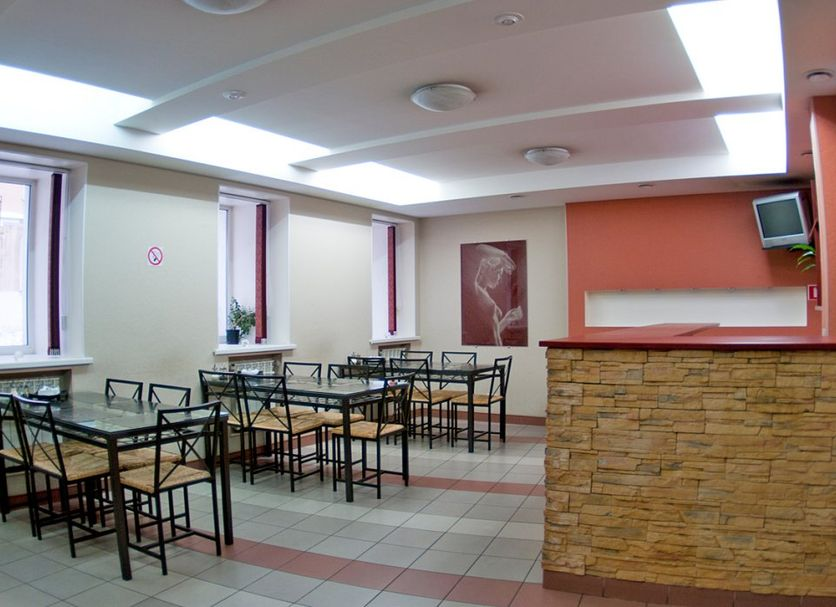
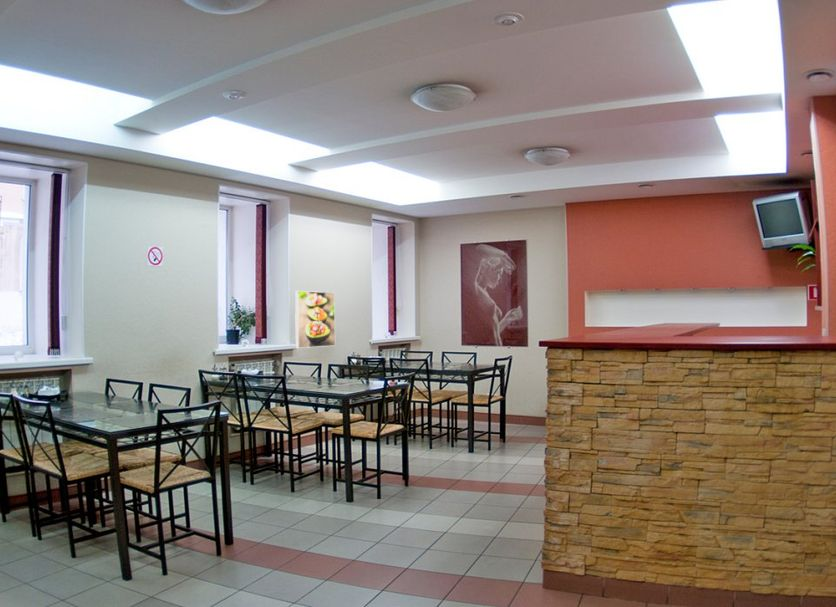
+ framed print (315, 319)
